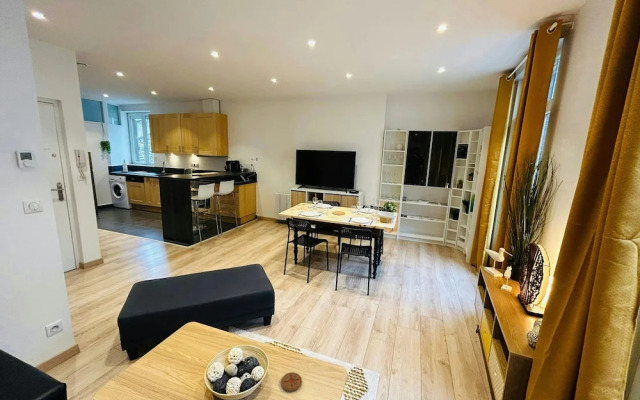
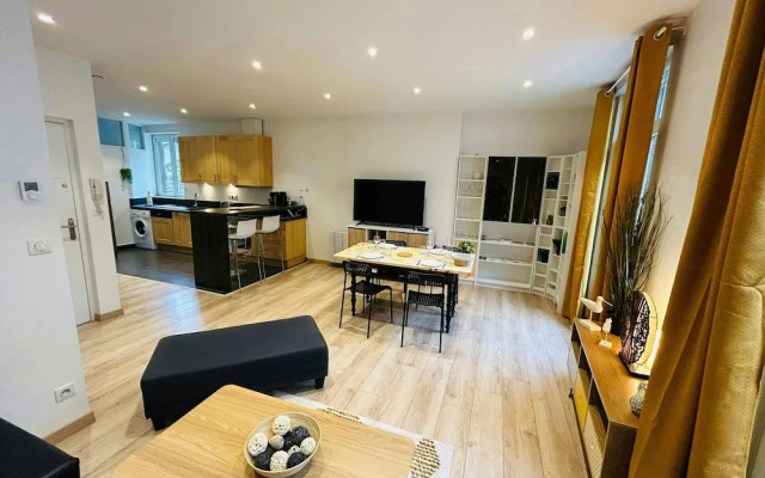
- coaster (291, 381)
